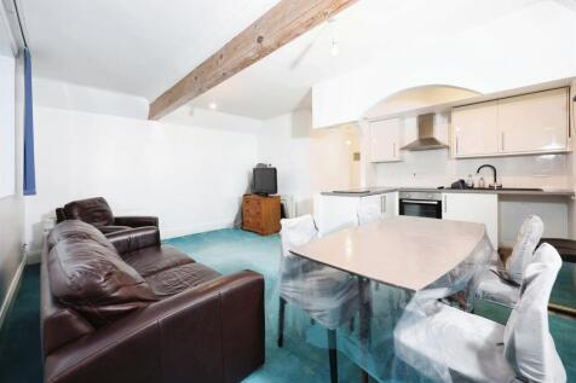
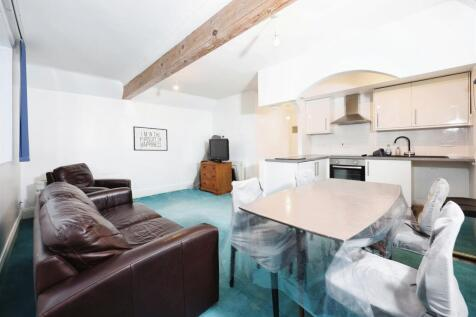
+ mirror (151, 139)
